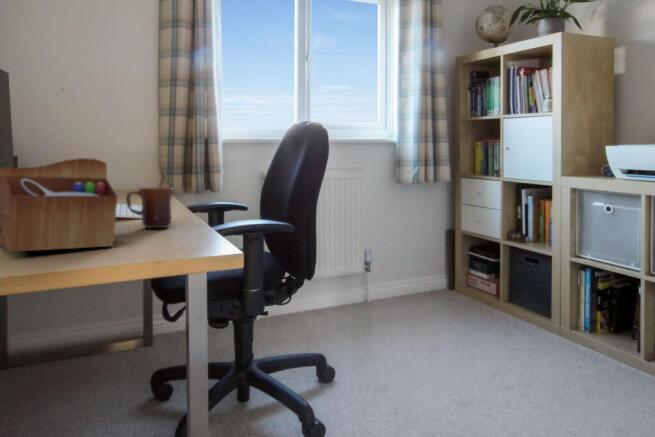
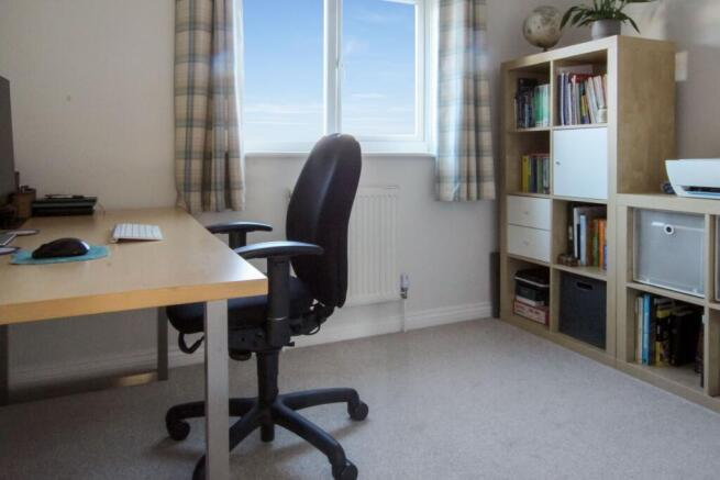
- mug (150, 208)
- sewing box (49, 202)
